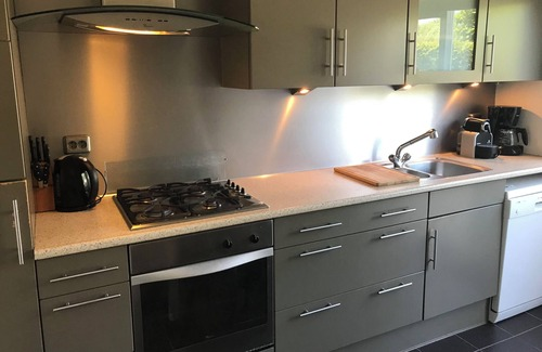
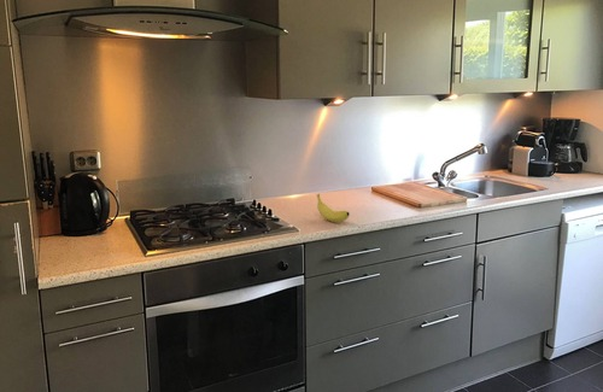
+ fruit (330, 209)
